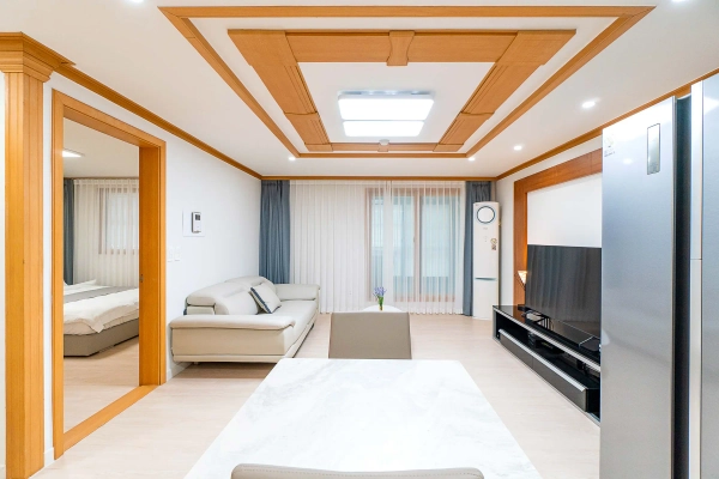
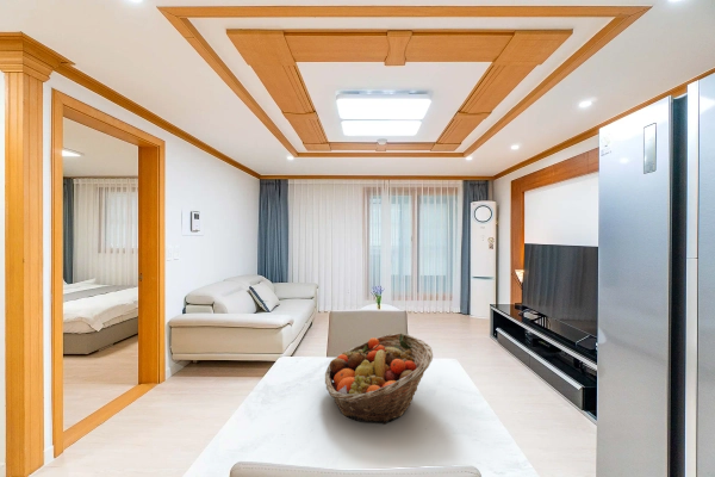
+ fruit basket (377, 372)
